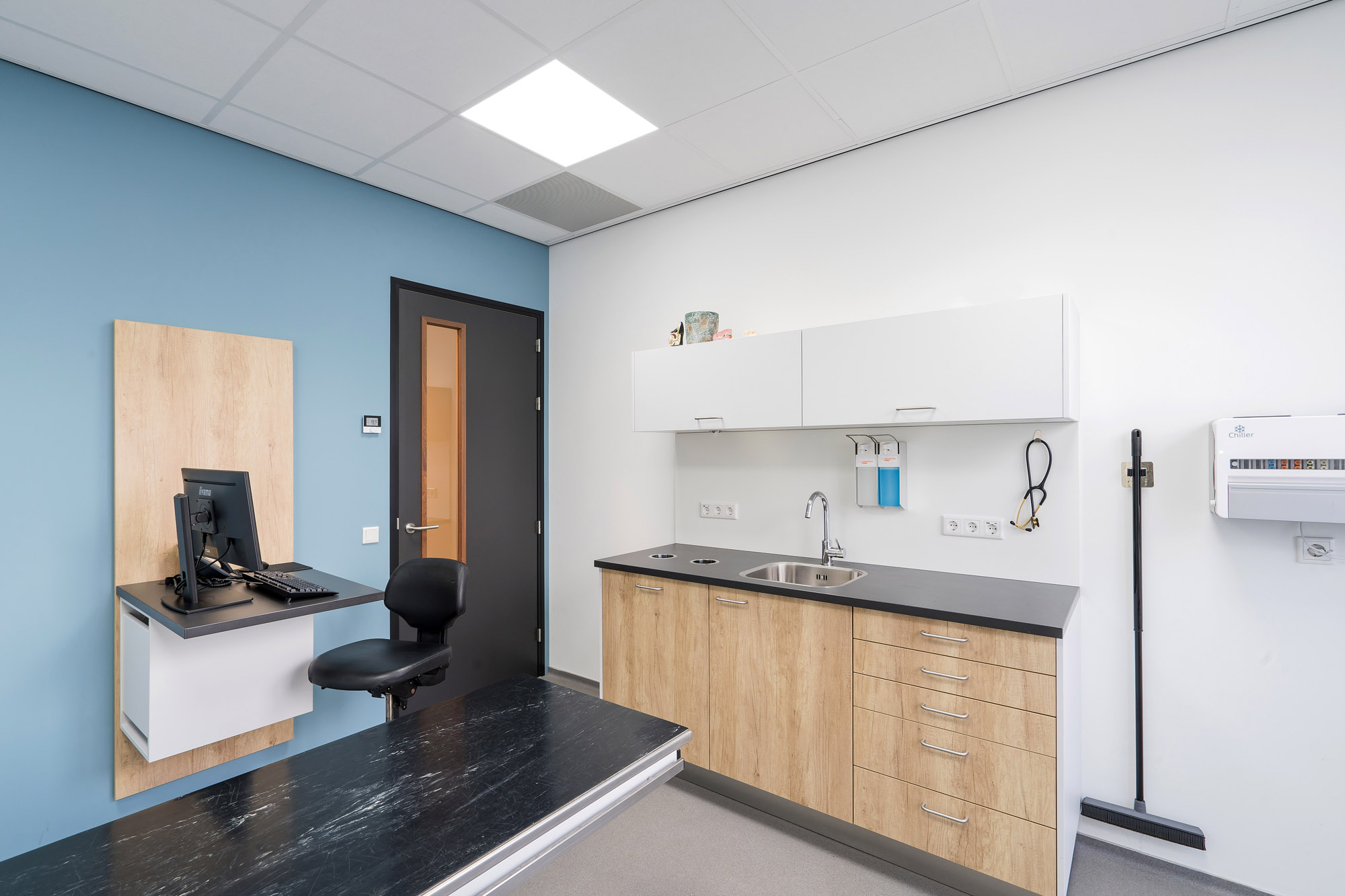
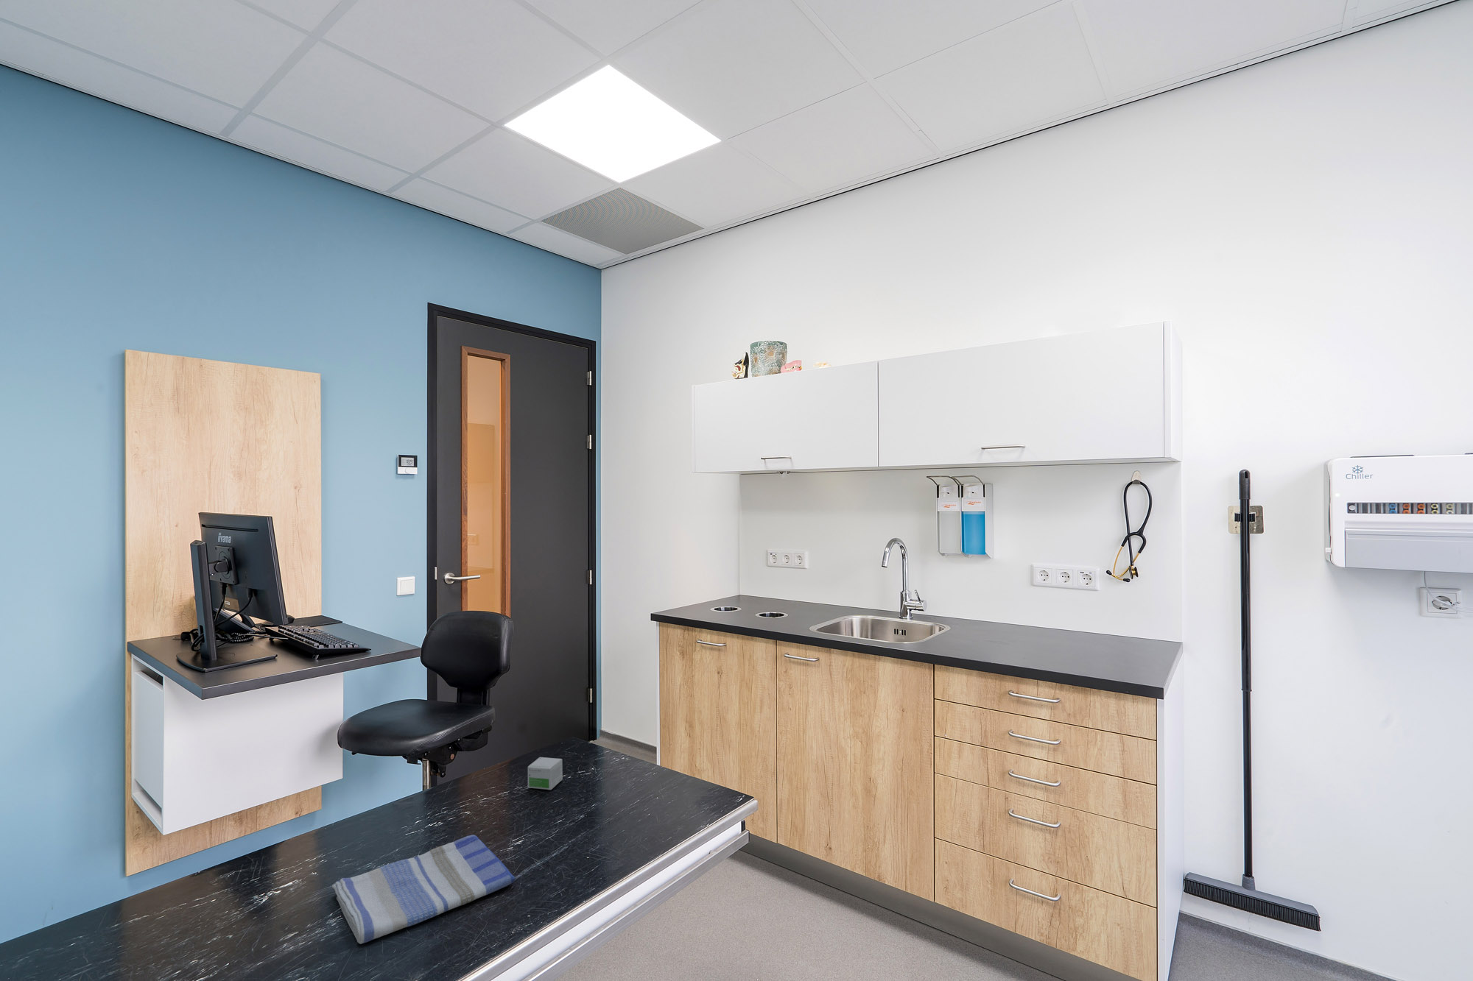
+ dish towel (424, 881)
+ small box (545, 773)
